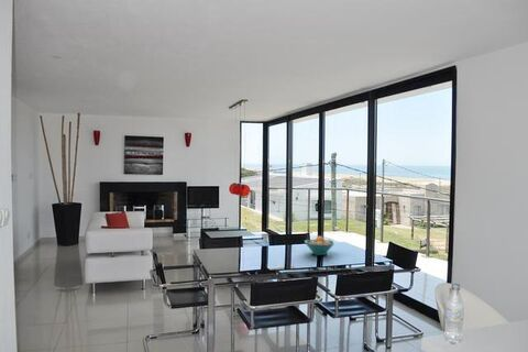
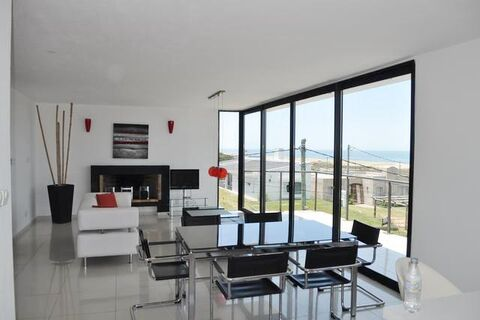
- fruit bowl (319, 244)
